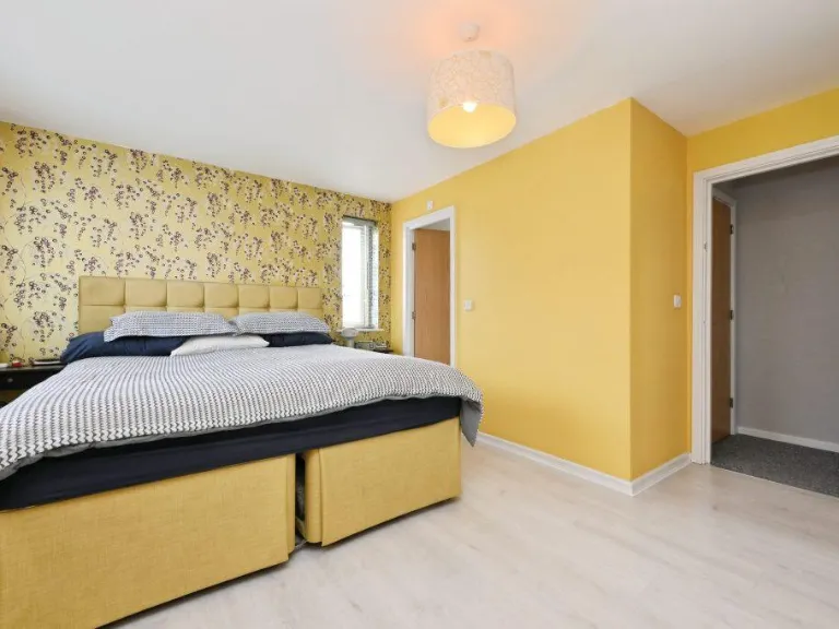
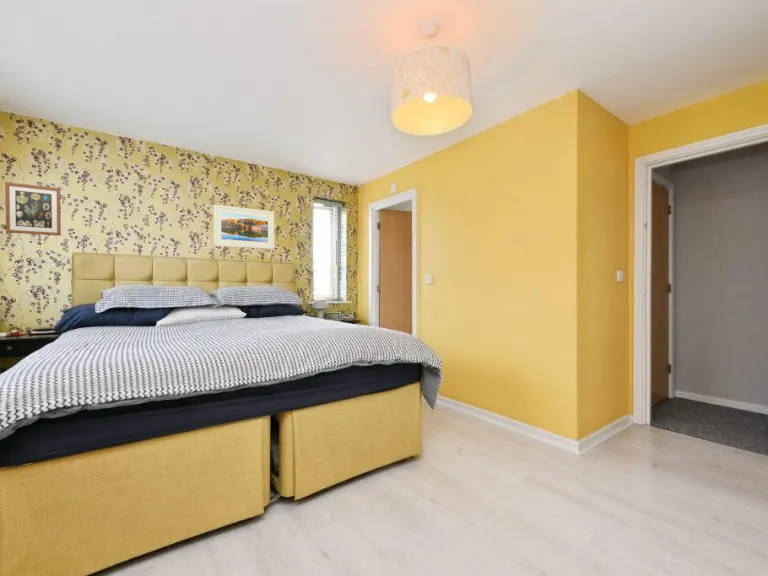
+ wall art (33, 209)
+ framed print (245, 227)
